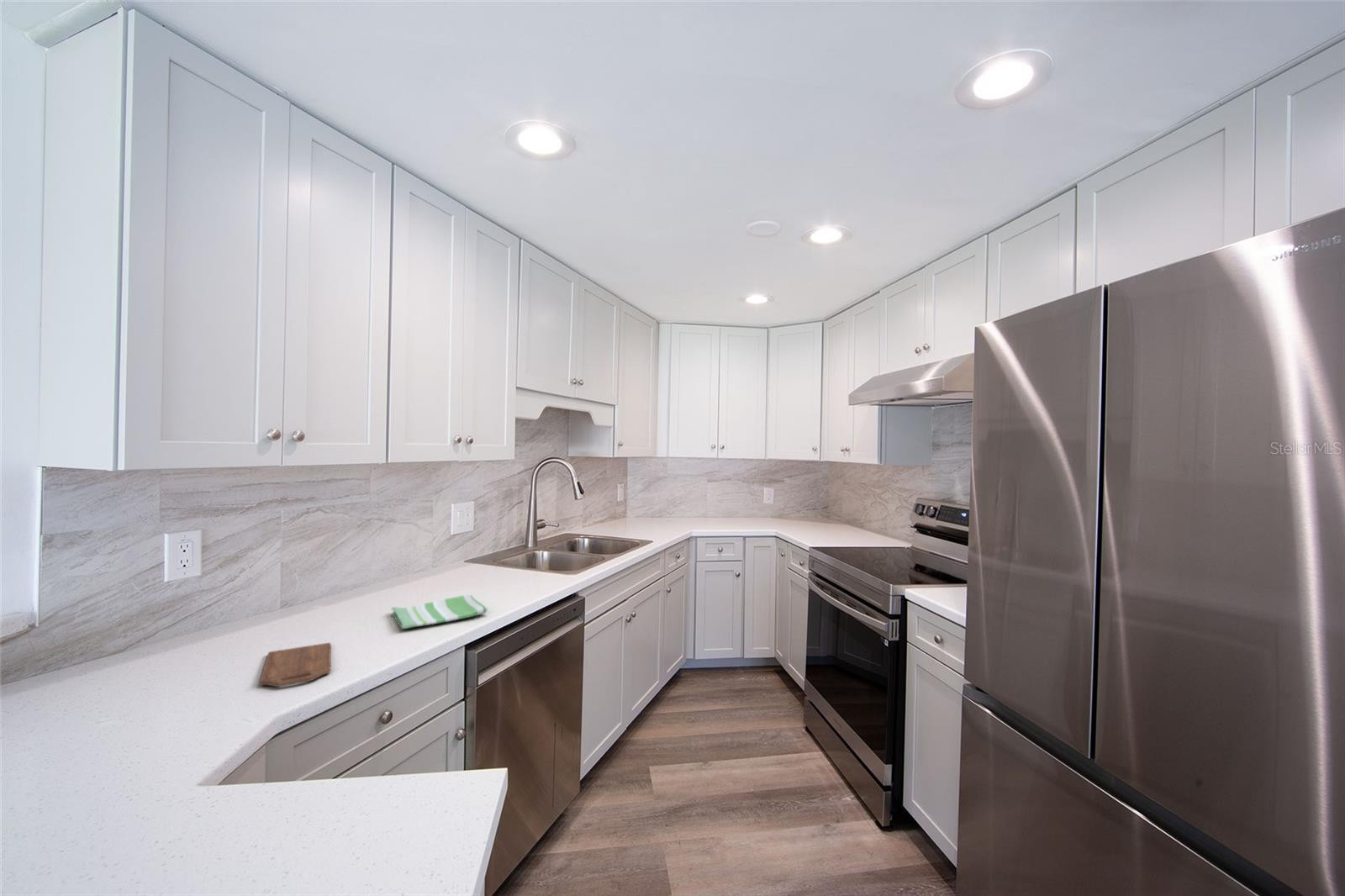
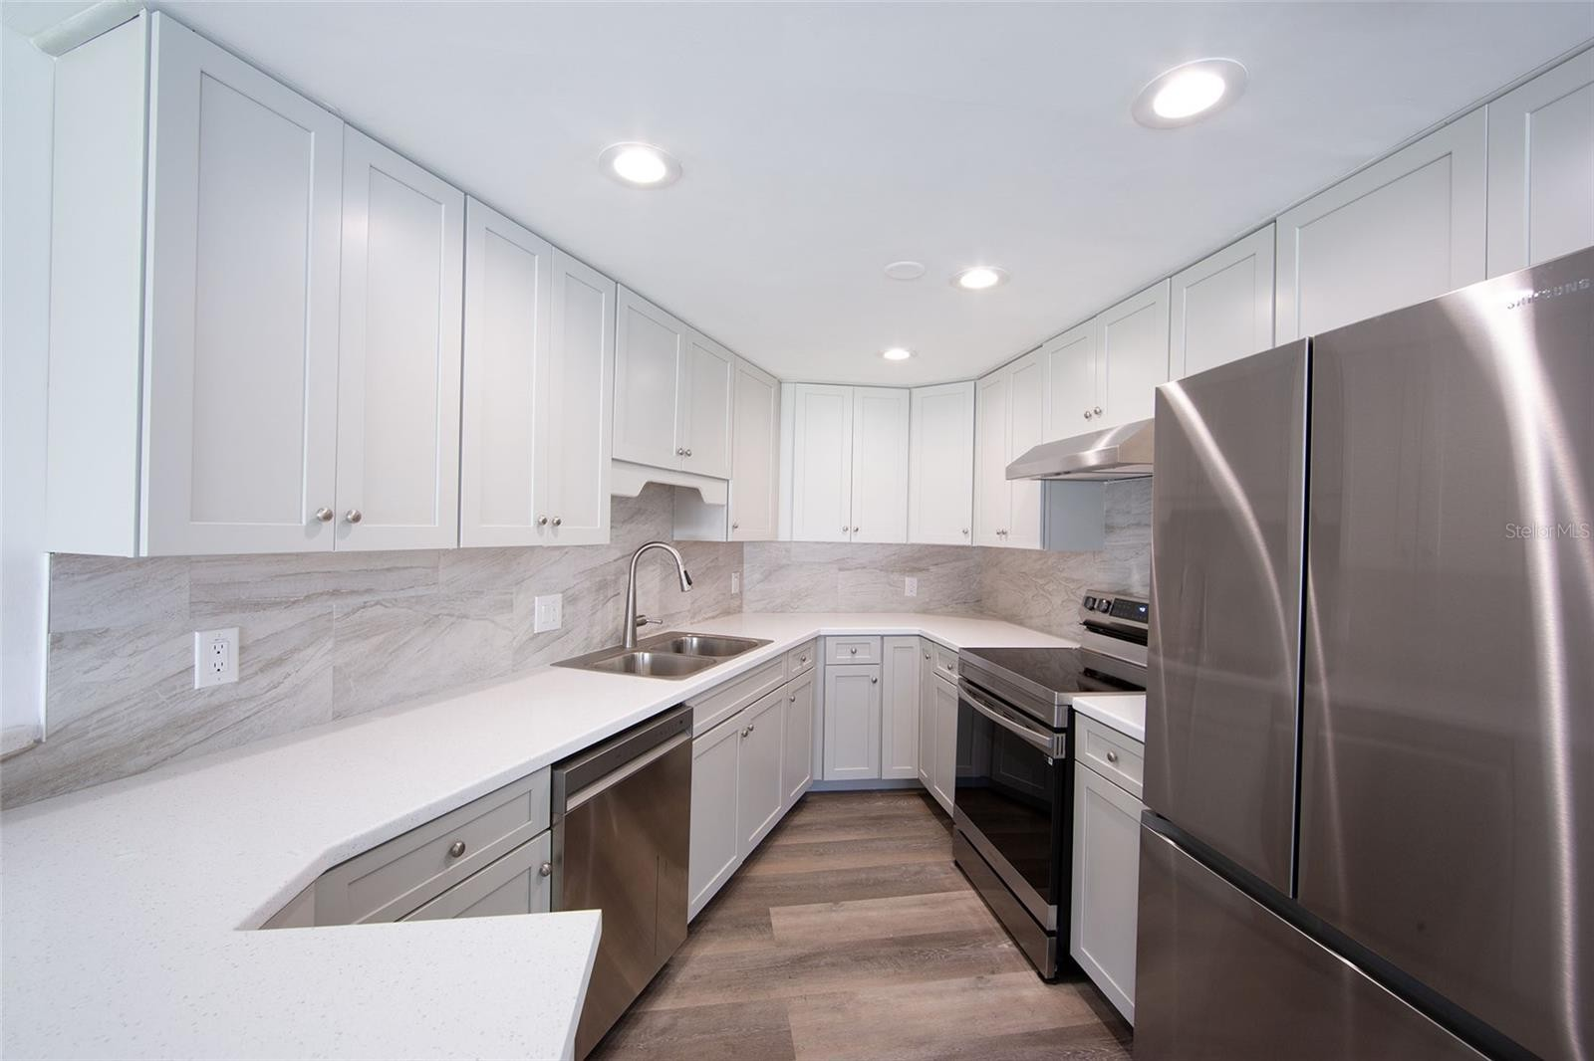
- dish towel (440, 610)
- cutting board (298, 664)
